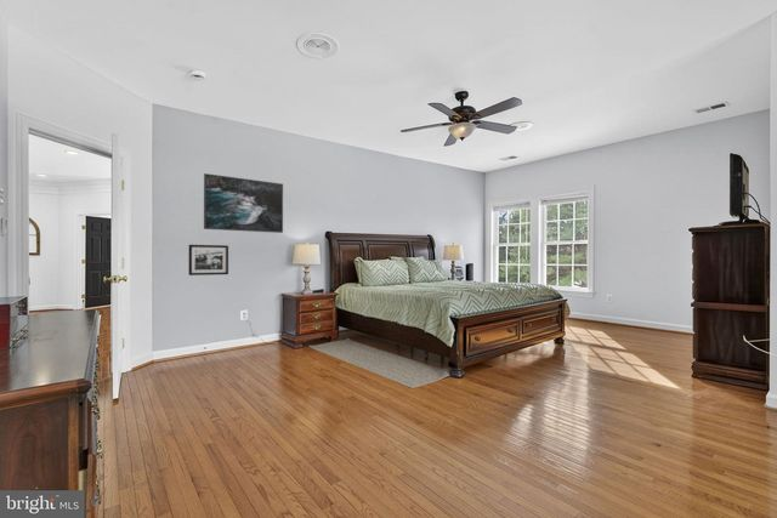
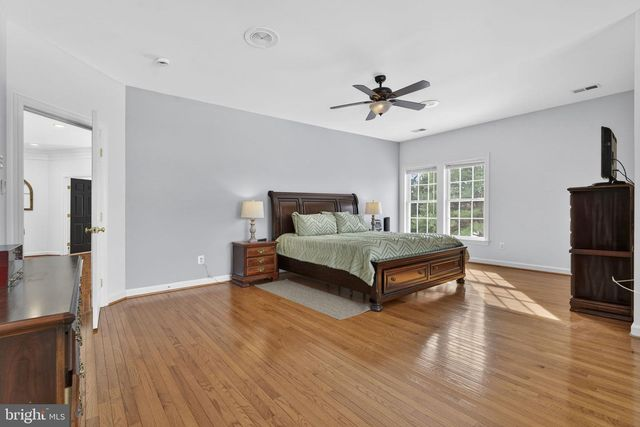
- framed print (245, 205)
- picture frame (209, 260)
